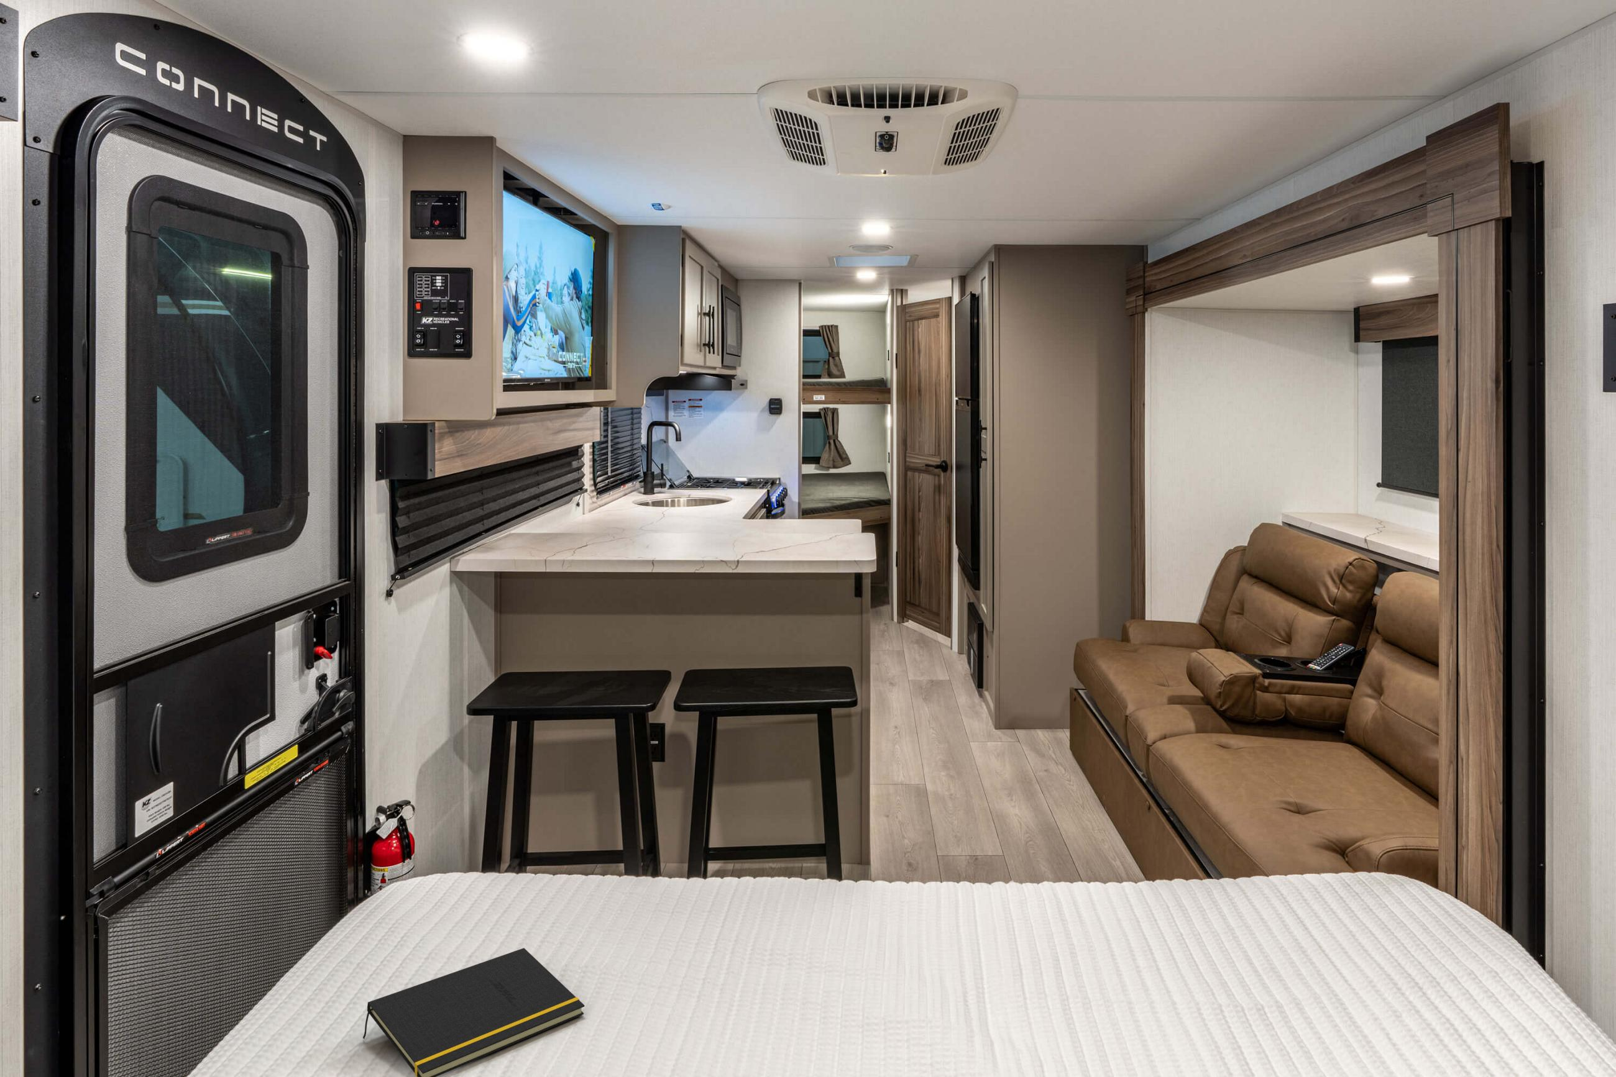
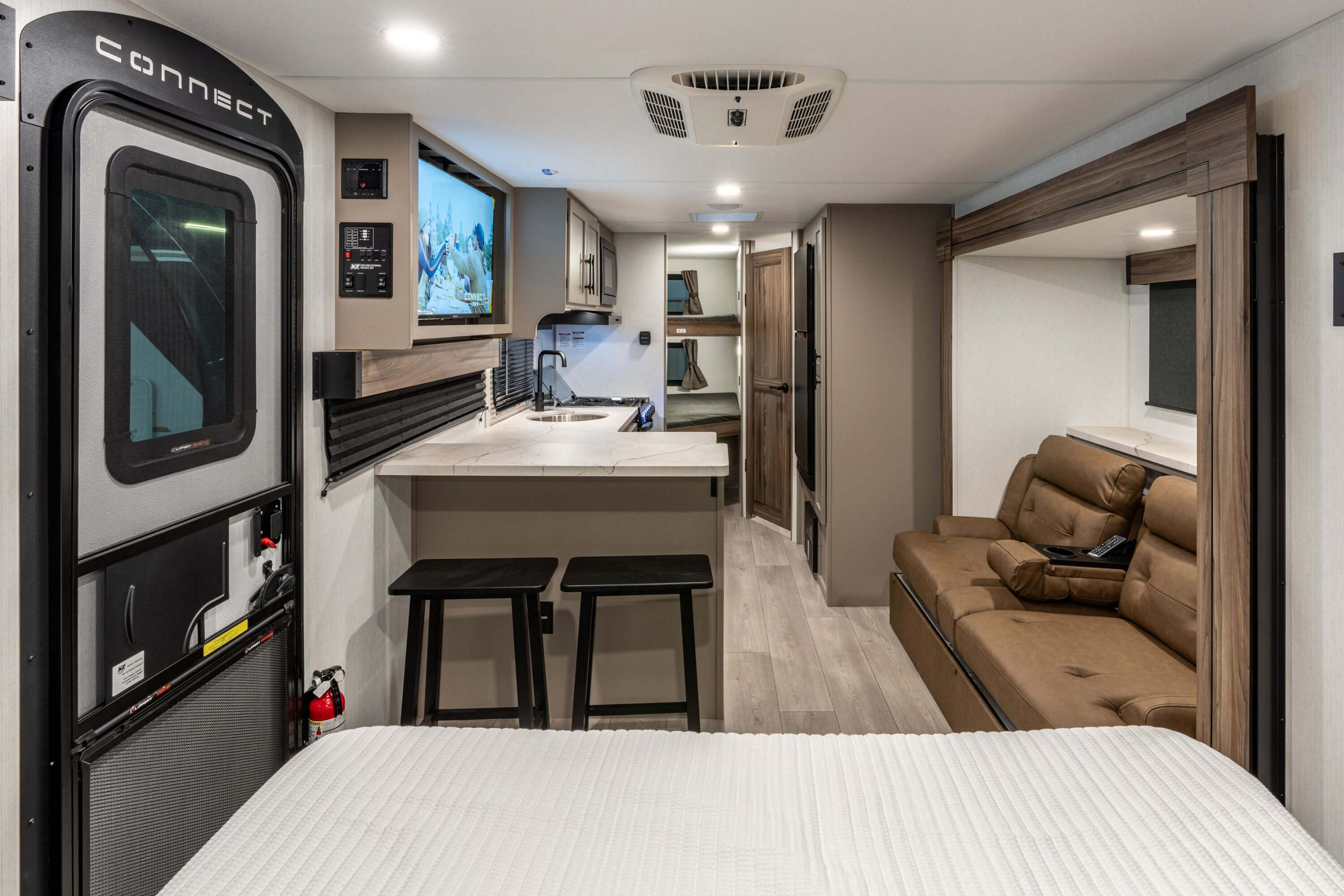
- notepad (479, 1008)
